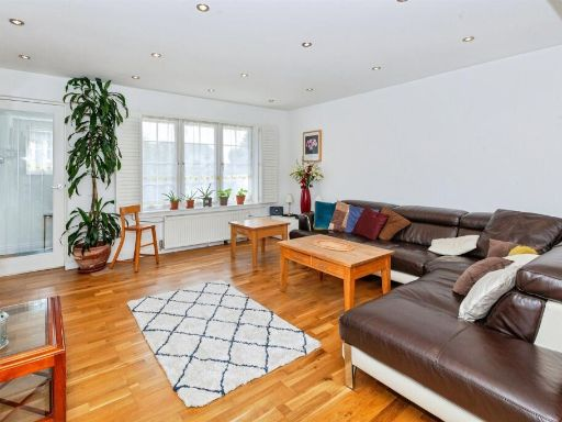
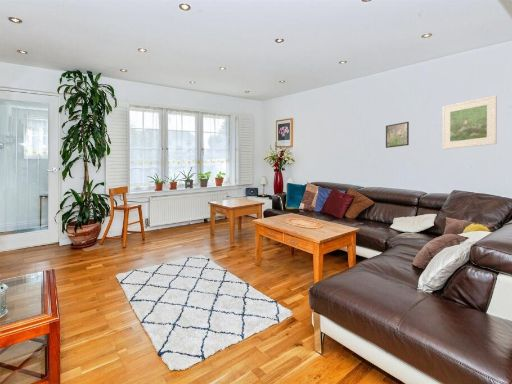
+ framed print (396, 135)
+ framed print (467, 124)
